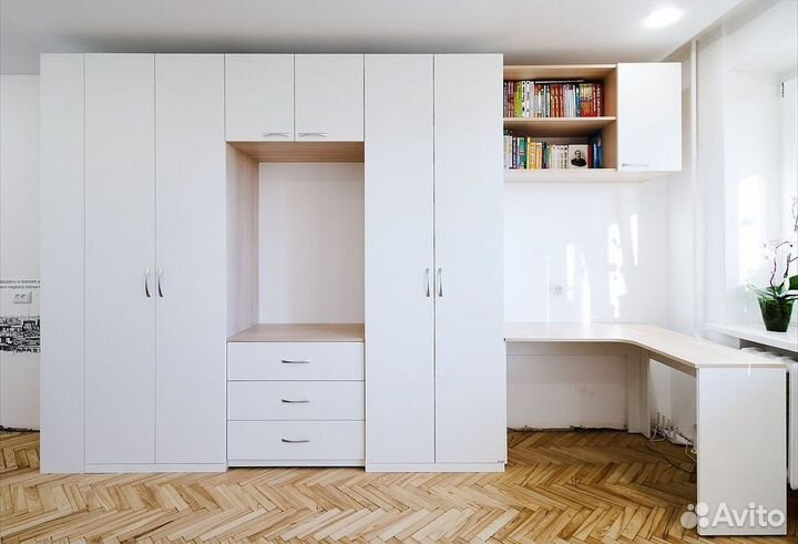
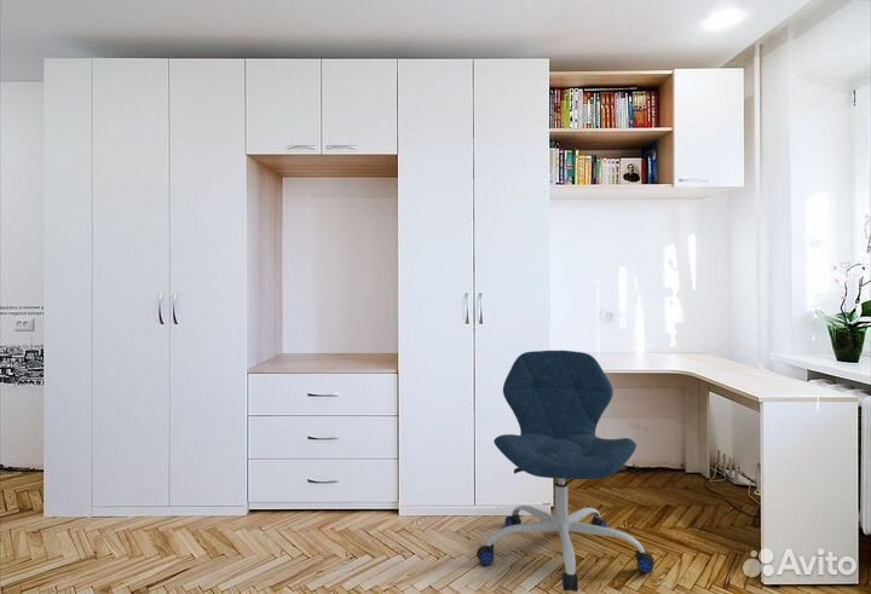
+ office chair (561, 456)
